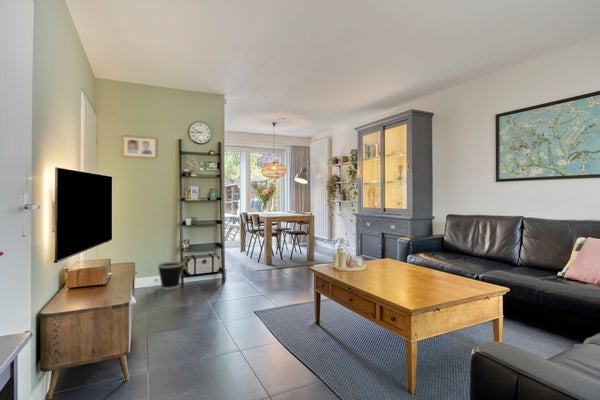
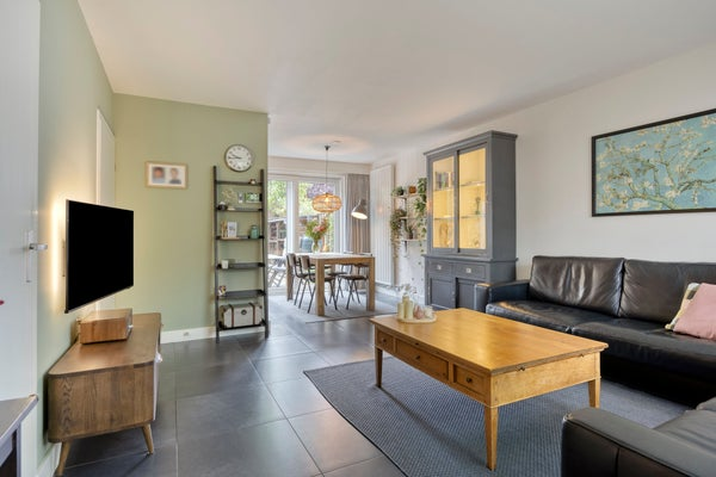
- wastebasket (170, 275)
